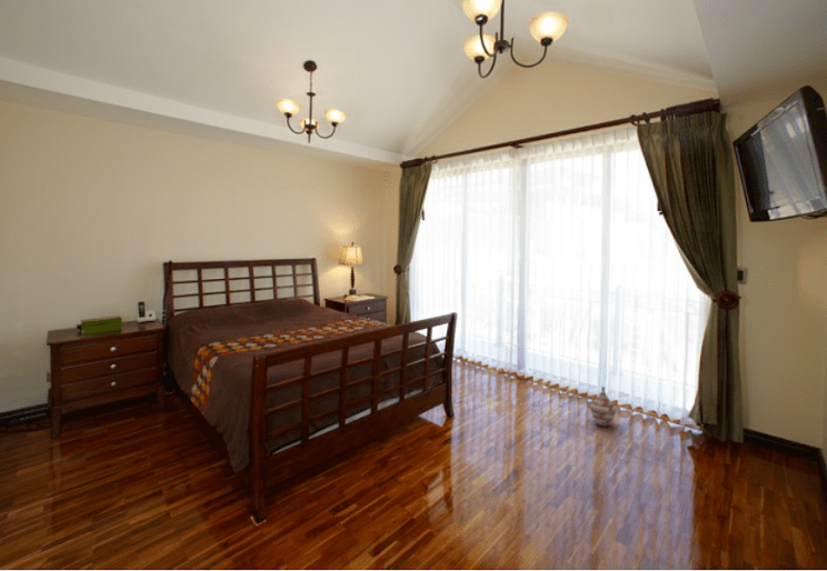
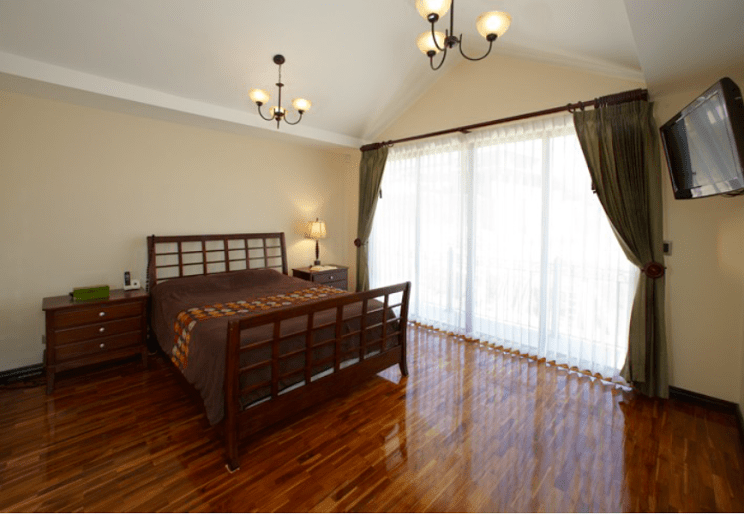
- woven basket (602, 404)
